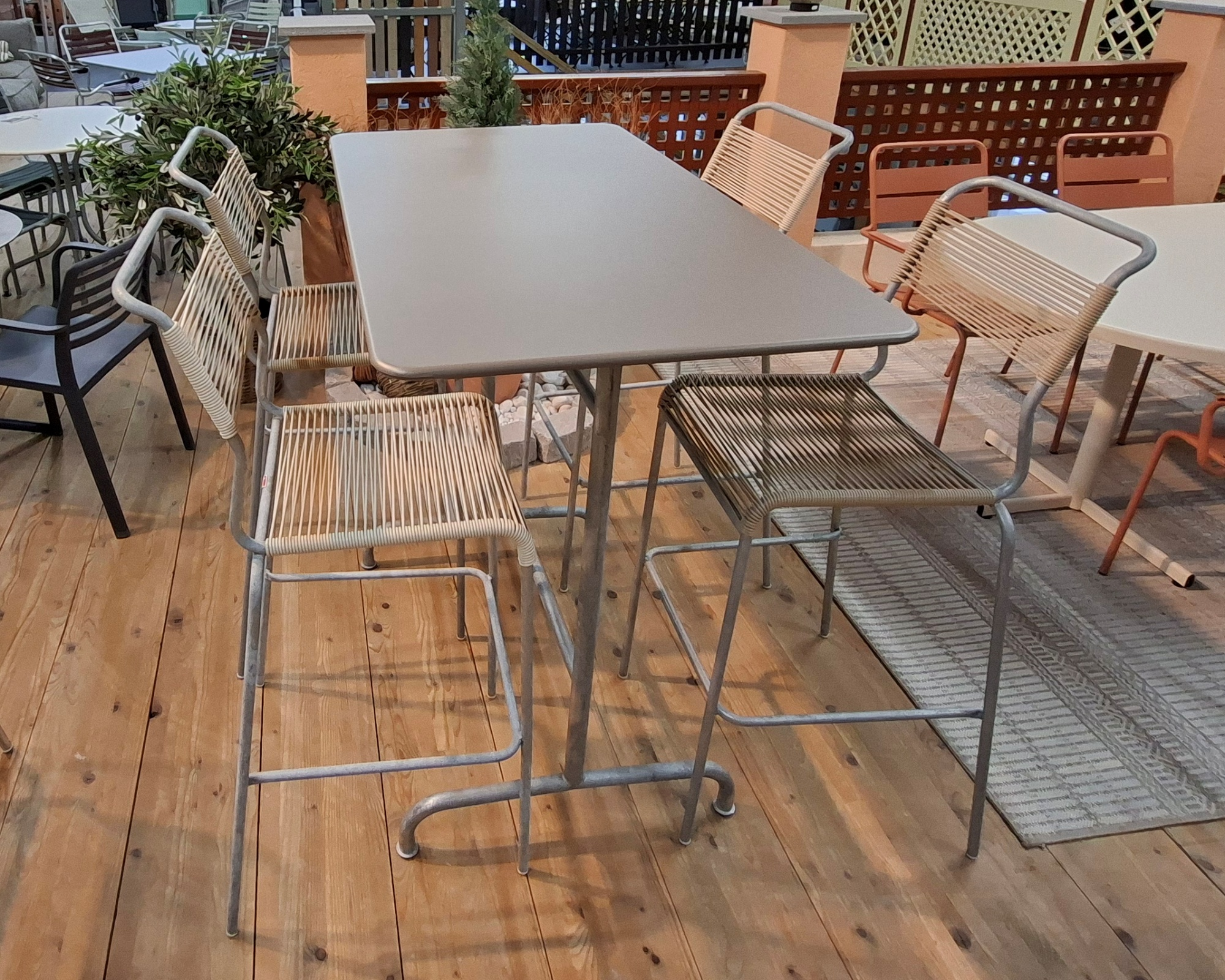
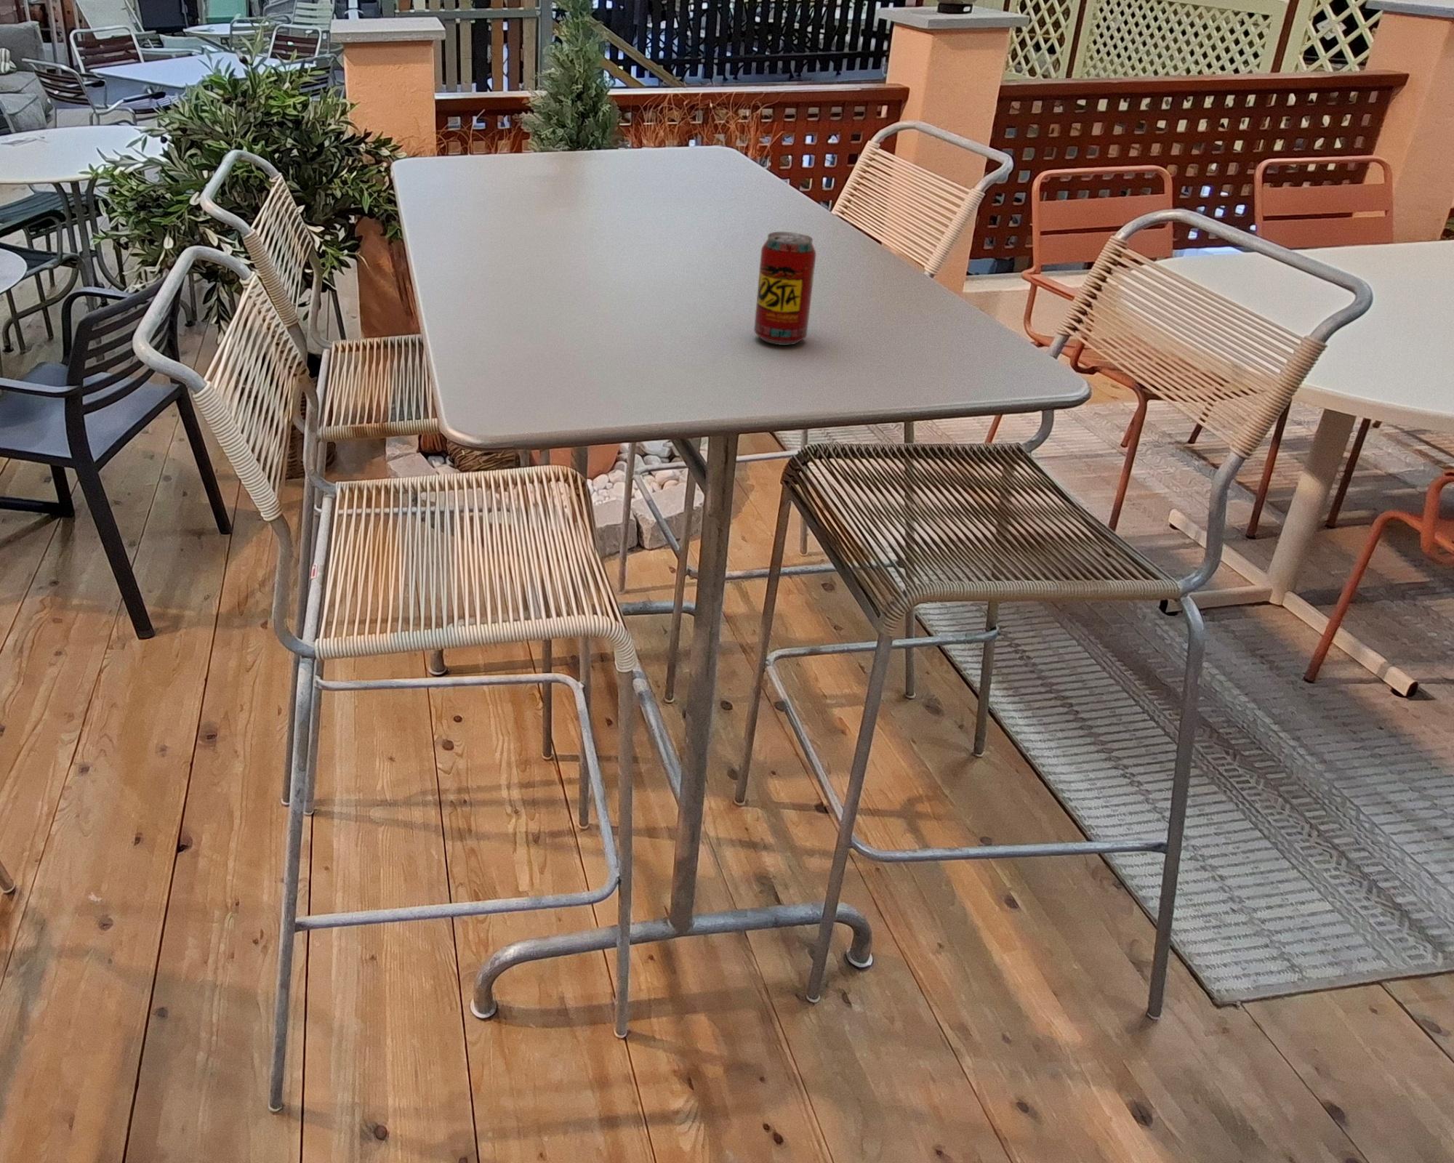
+ beverage can (785, 288)
